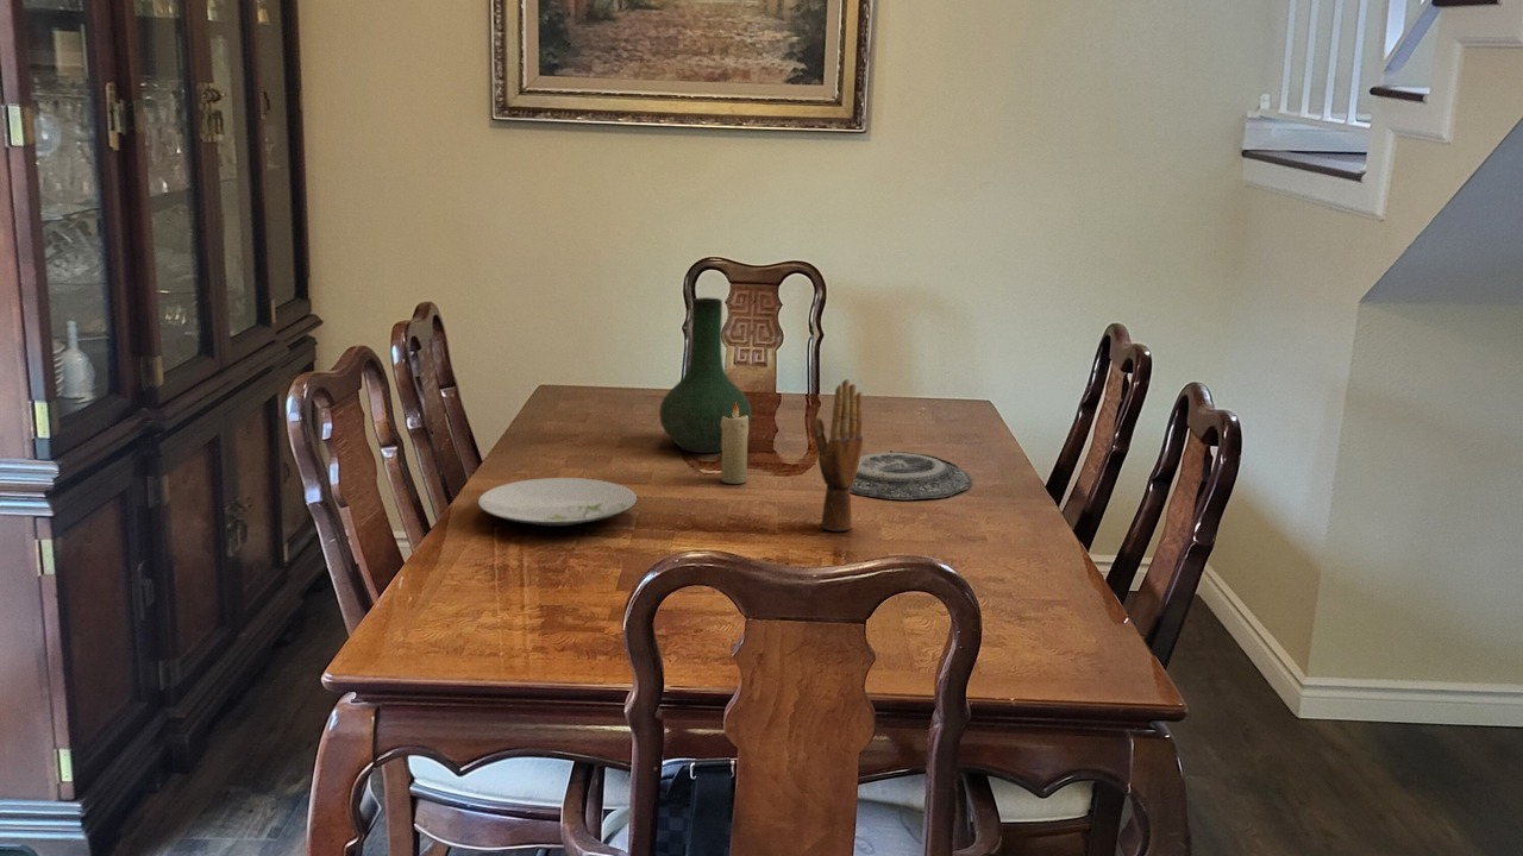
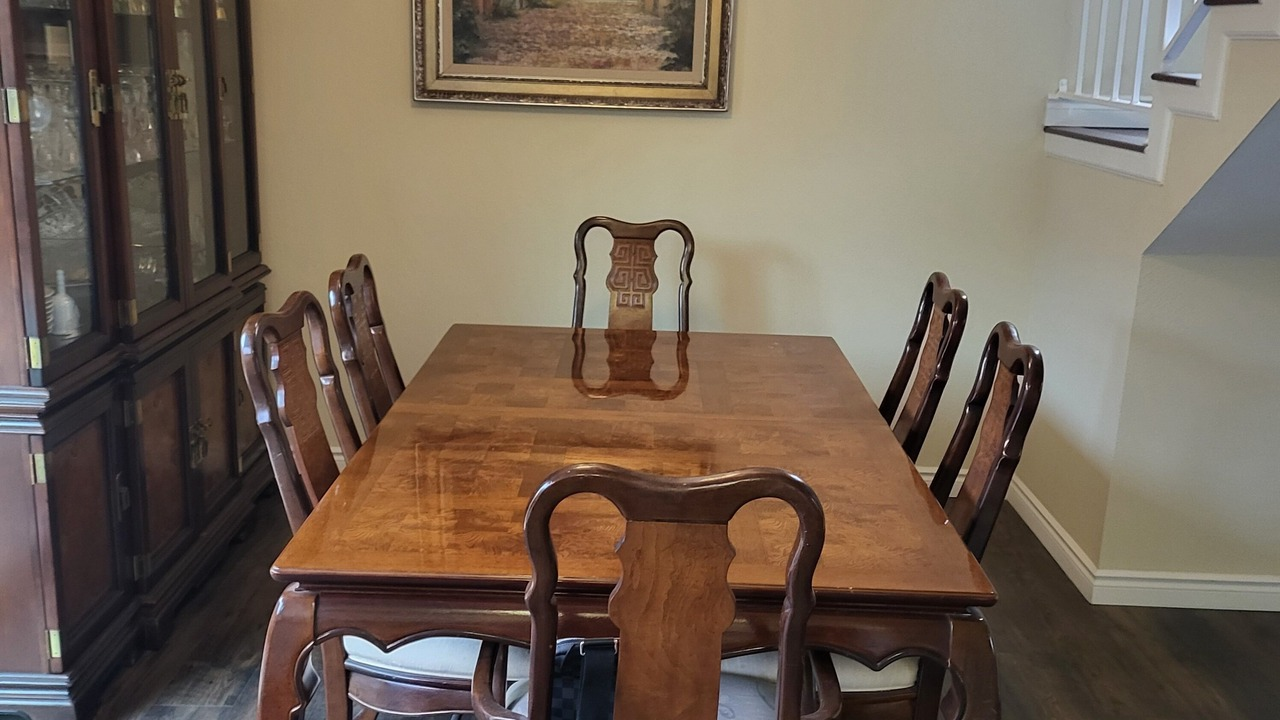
- plate (558, 508)
- plate (896, 470)
- vase (706, 373)
- candle (734, 441)
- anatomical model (836, 453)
